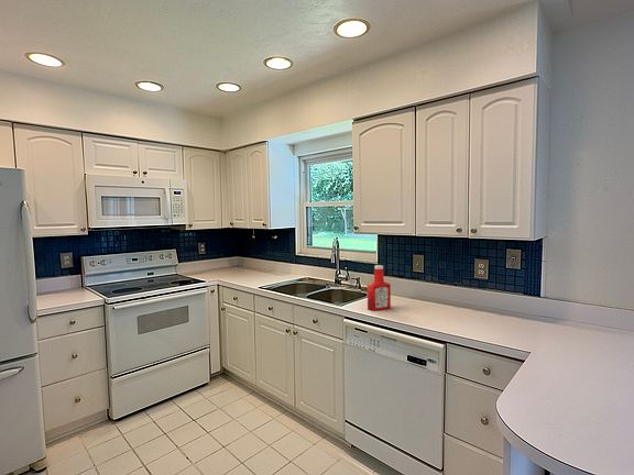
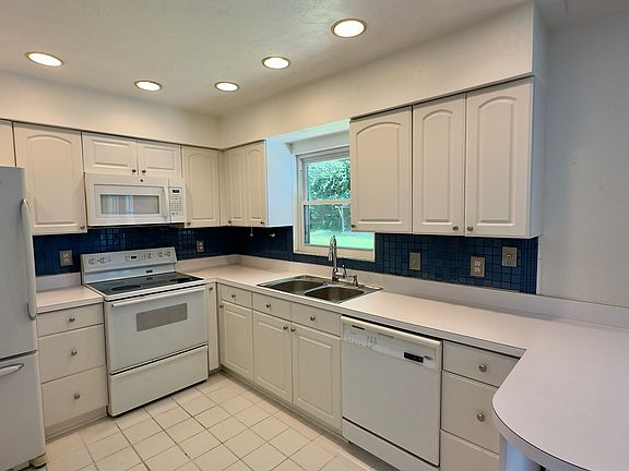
- soap bottle (379, 287)
